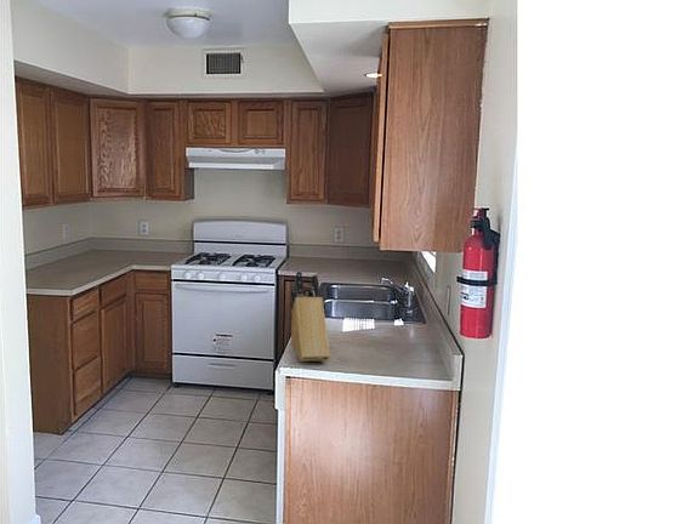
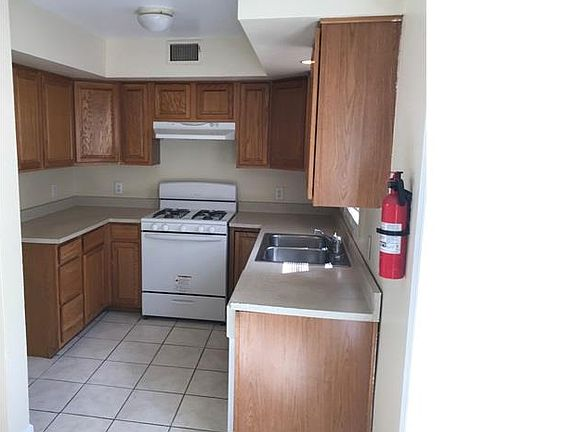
- knife block (308, 313)
